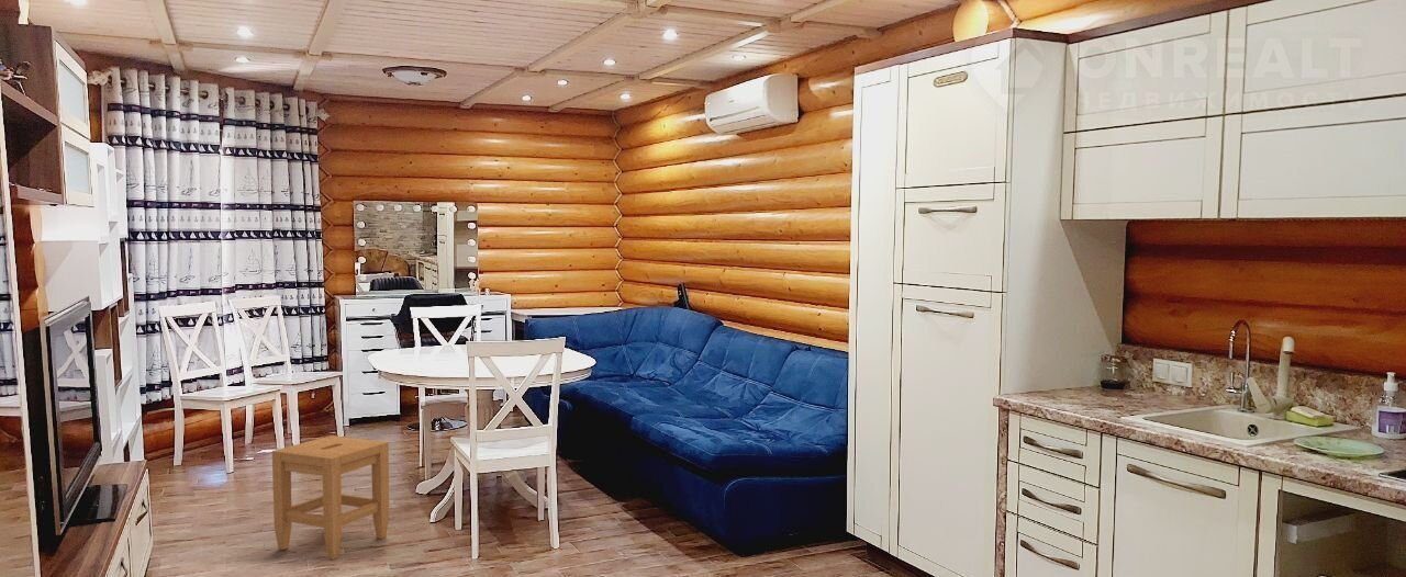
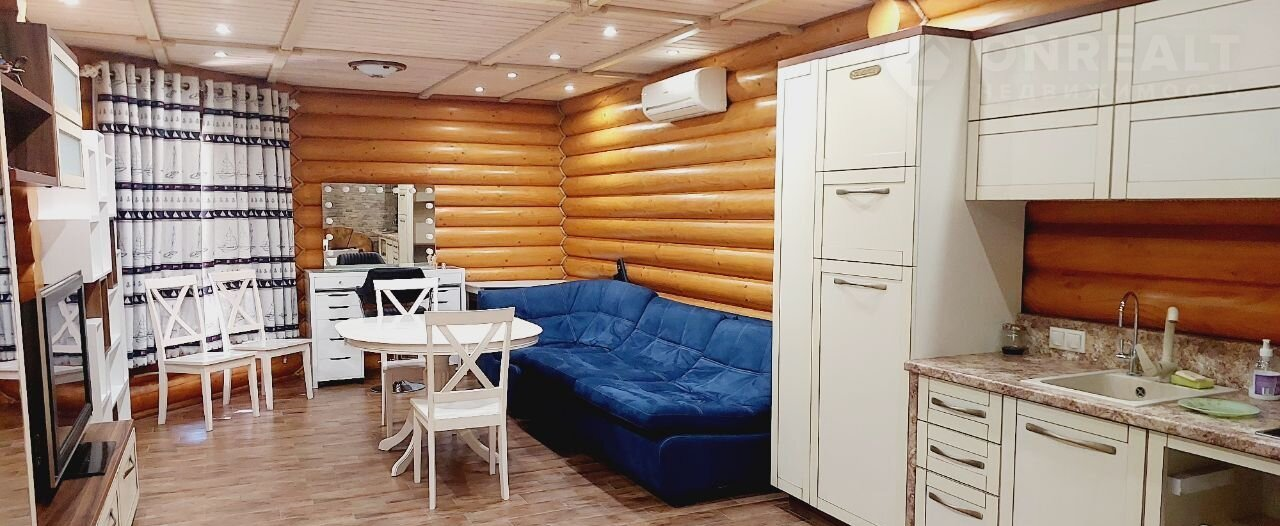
- stool (332, 495)
